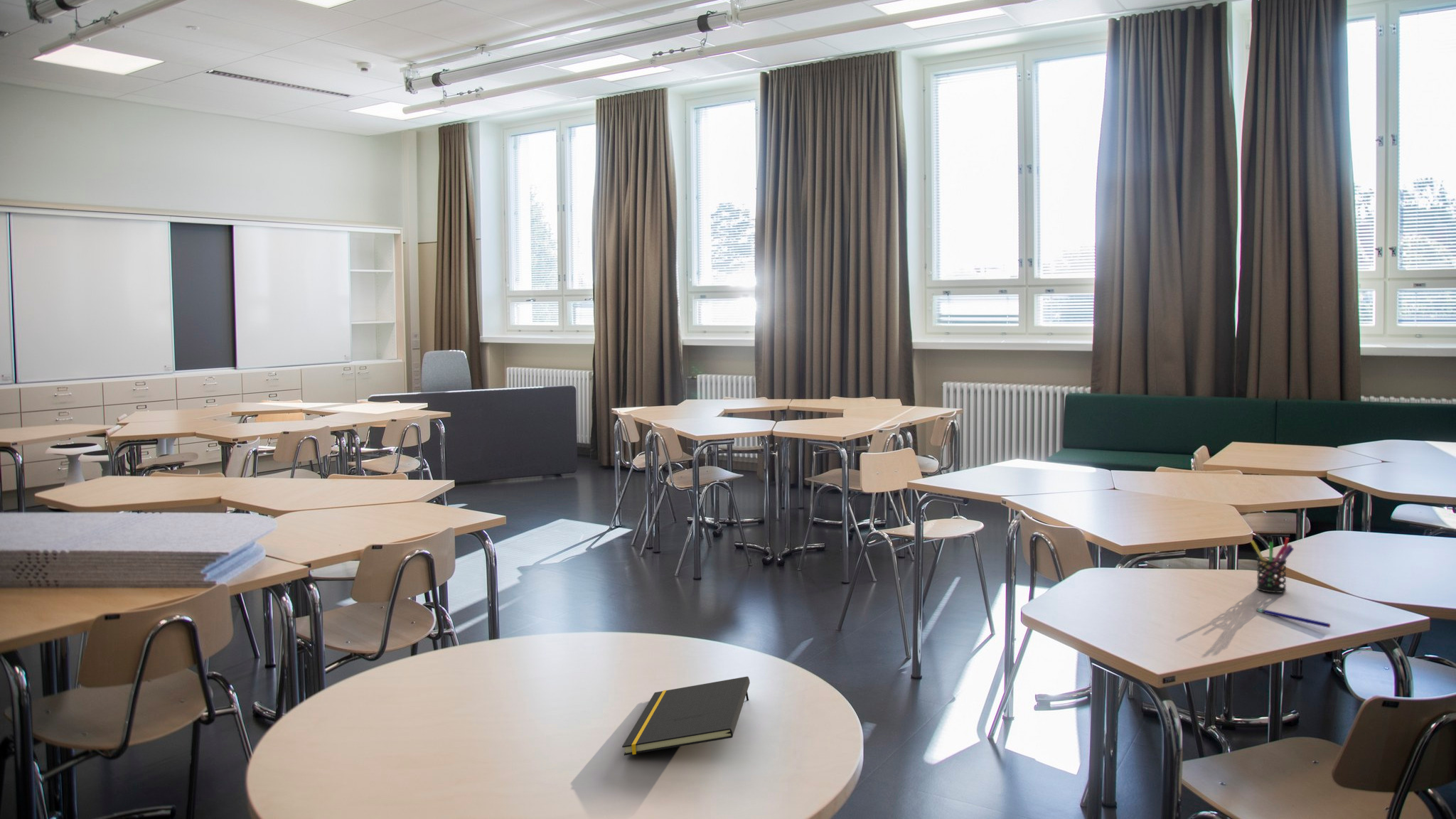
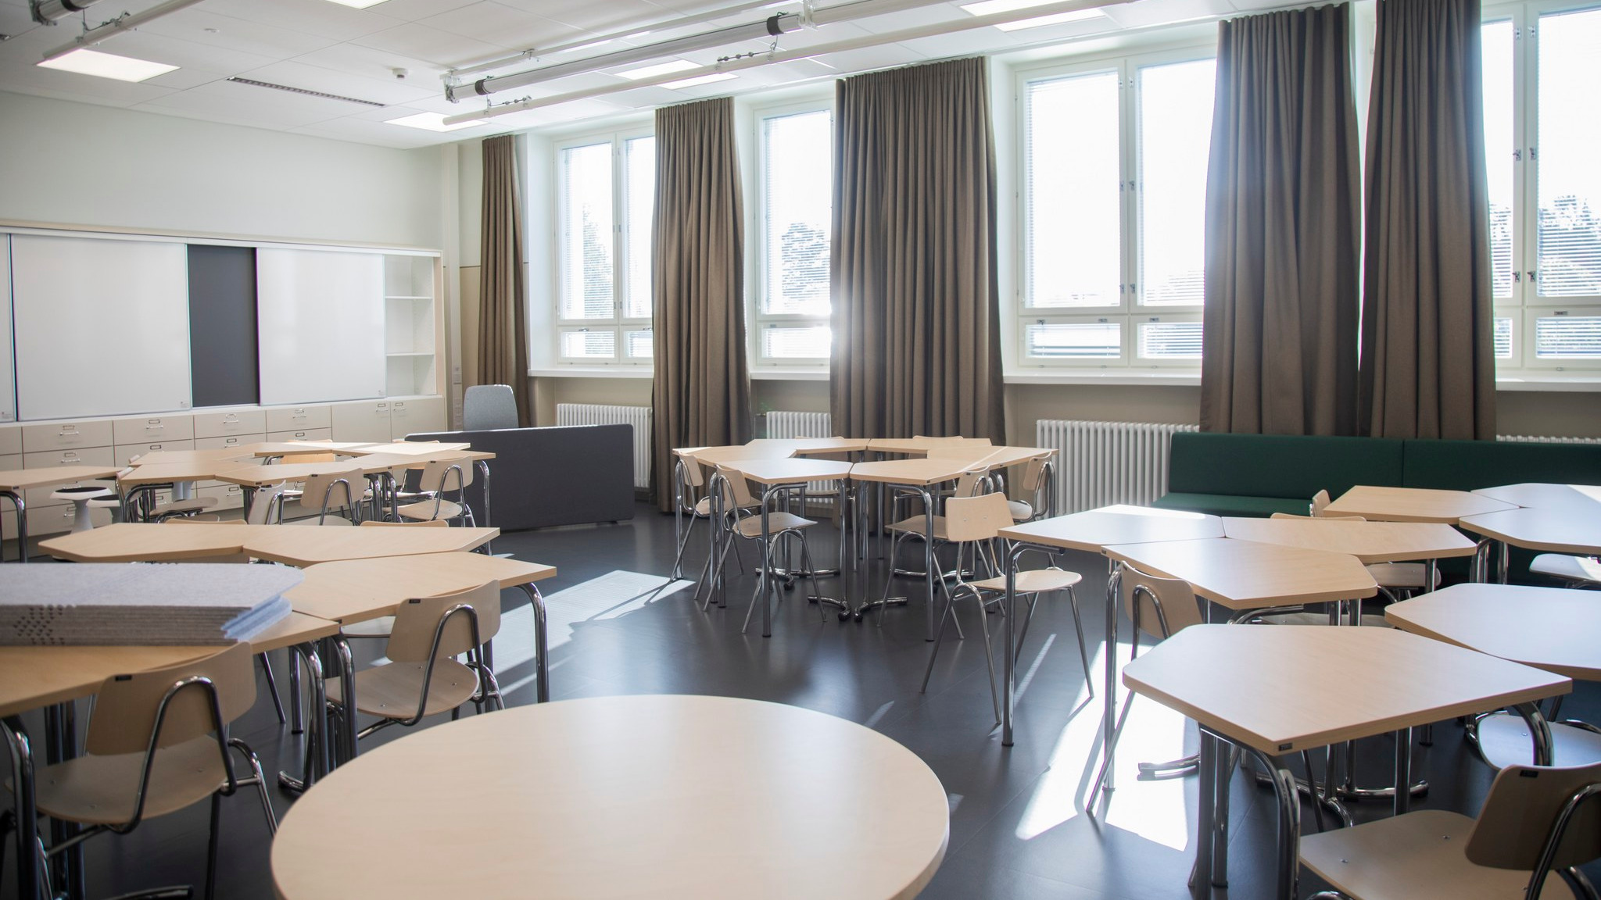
- pen holder (1273, 562)
- pen (1292, 617)
- notepad (690, 713)
